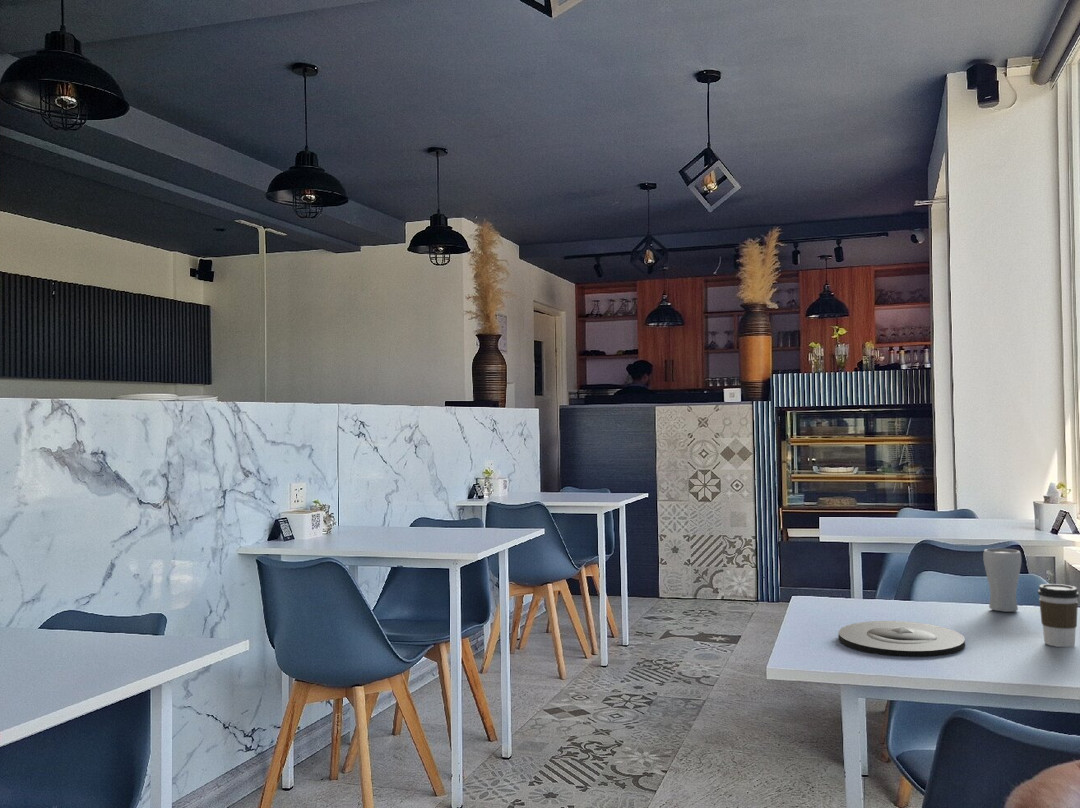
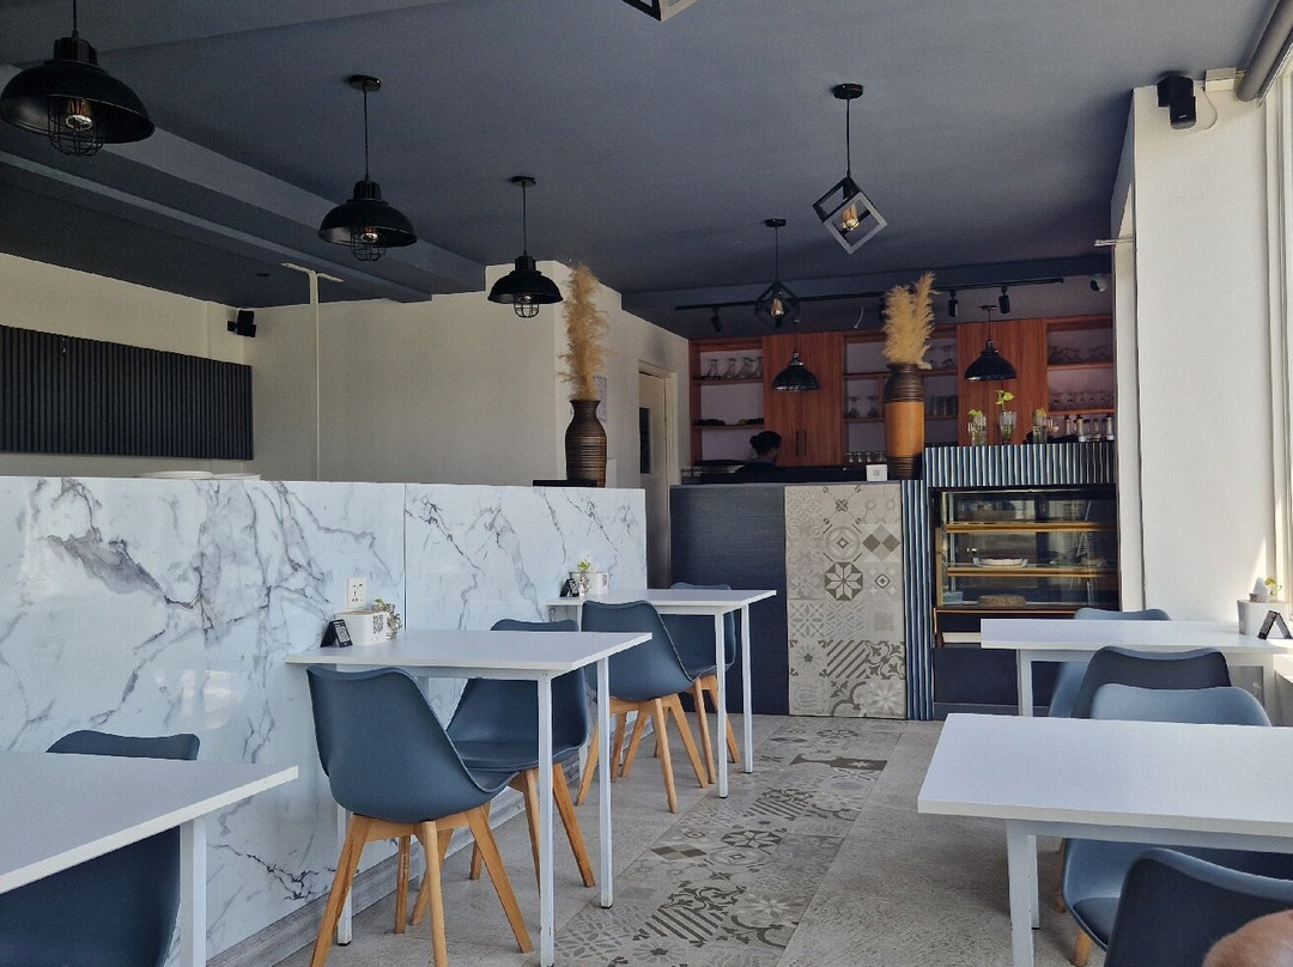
- plate (900, 633)
- drinking glass (1002, 580)
- coffee cup (1058, 615)
